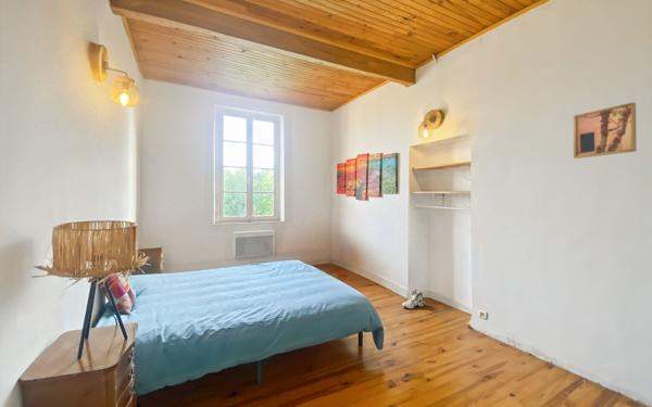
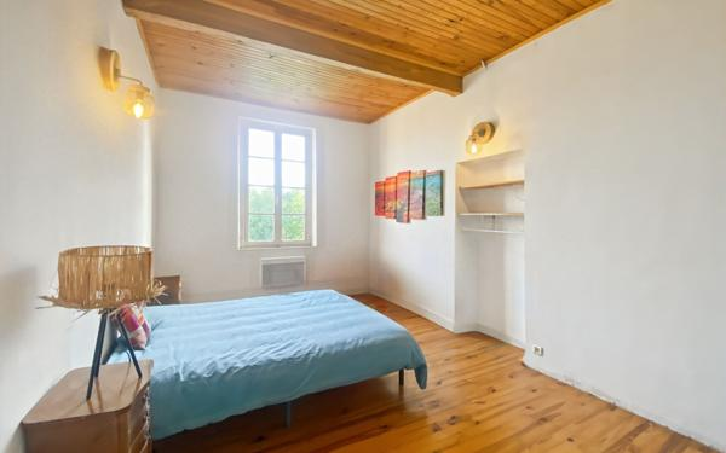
- sneaker (413, 297)
- wall art (602, 132)
